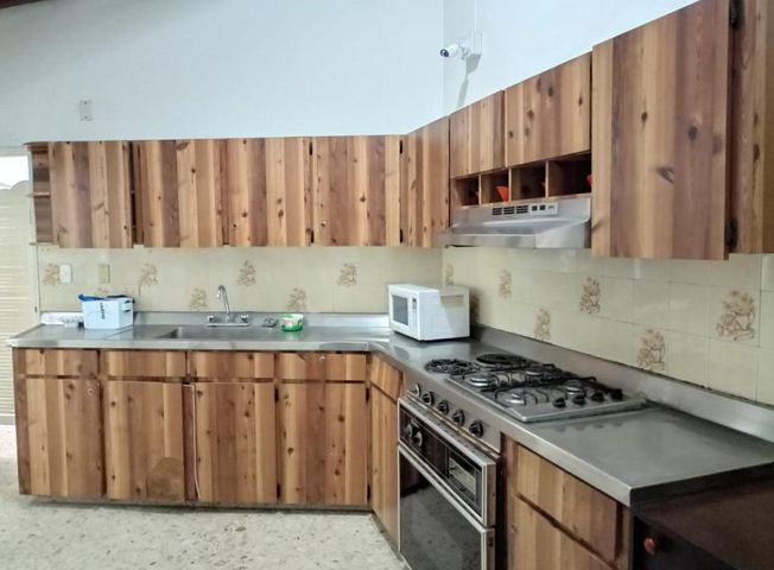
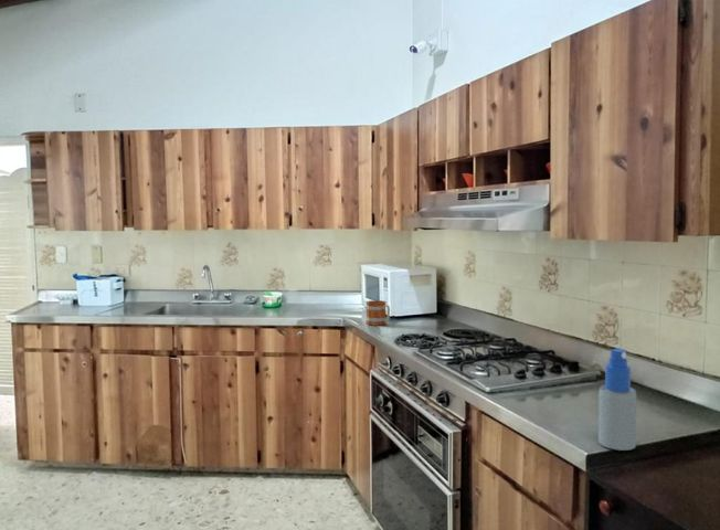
+ mug (379, 312)
+ spray bottle (617, 396)
